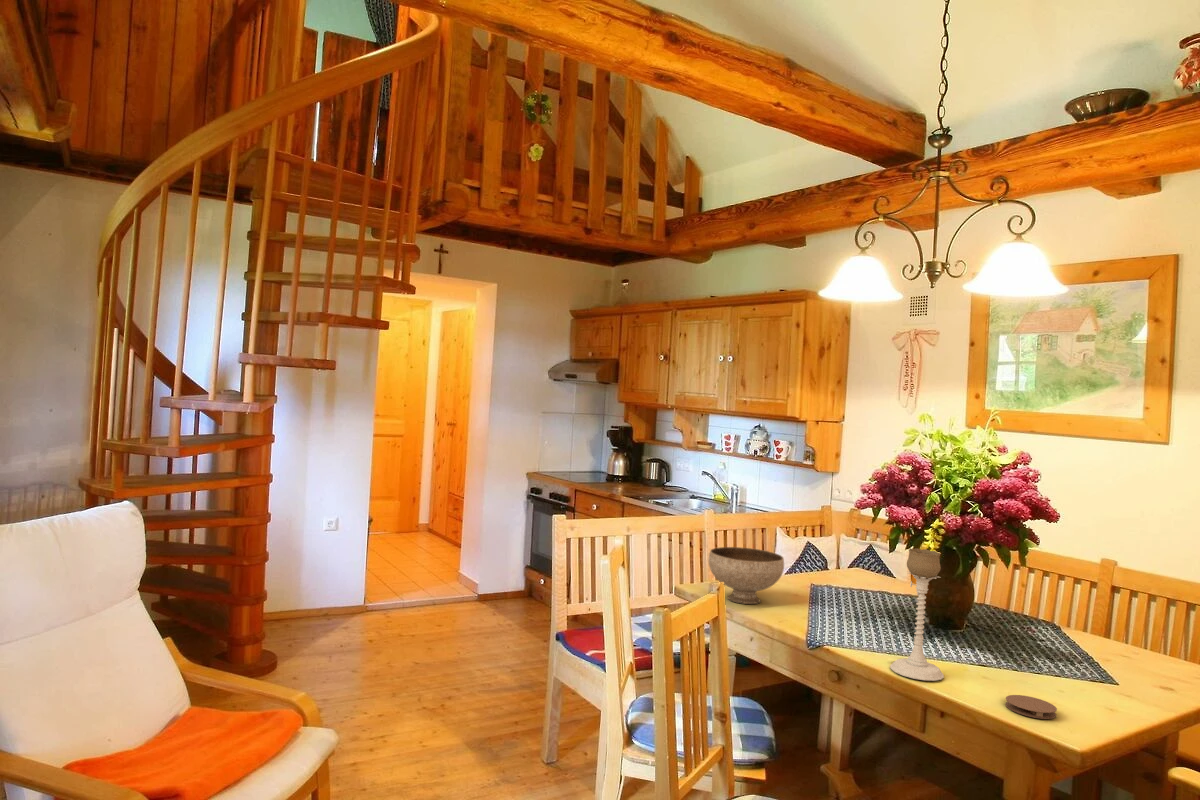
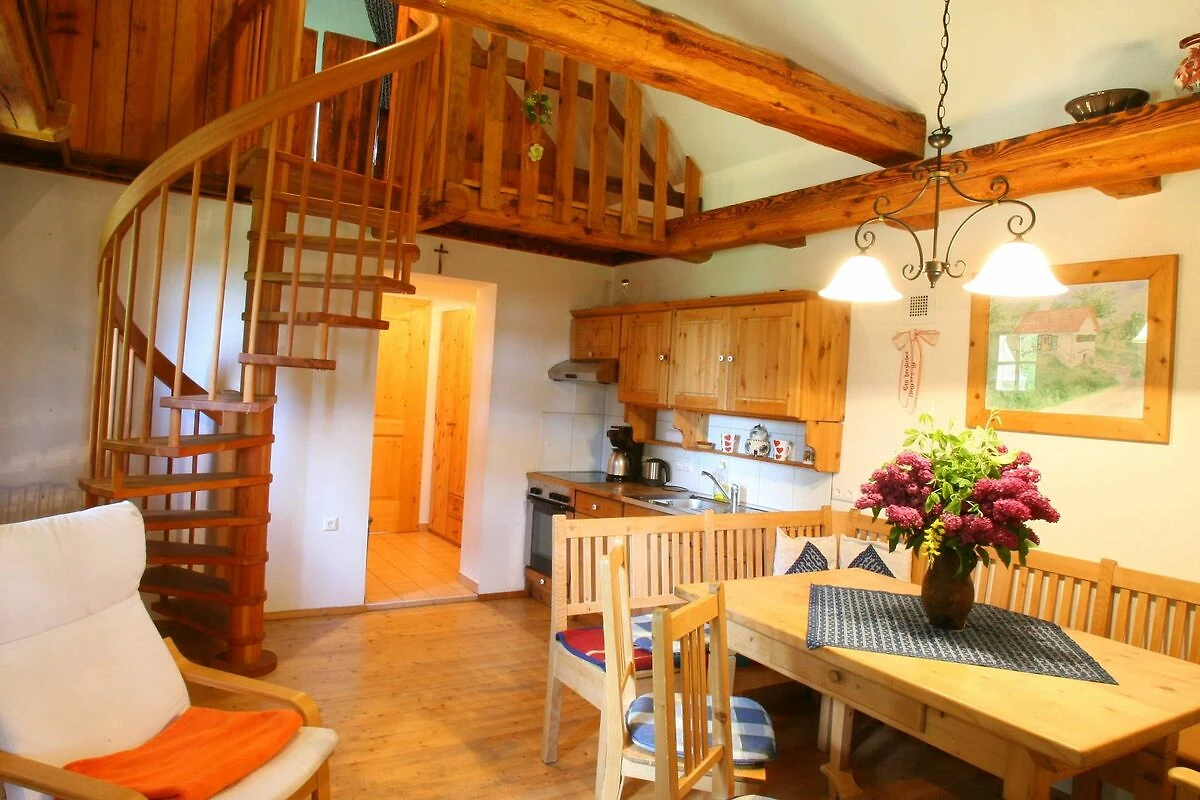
- bowl (745, 576)
- coaster (1030, 706)
- candle holder (920, 611)
